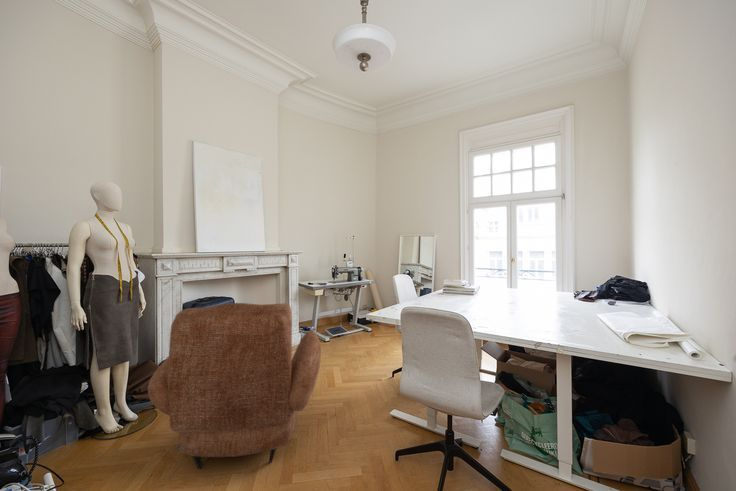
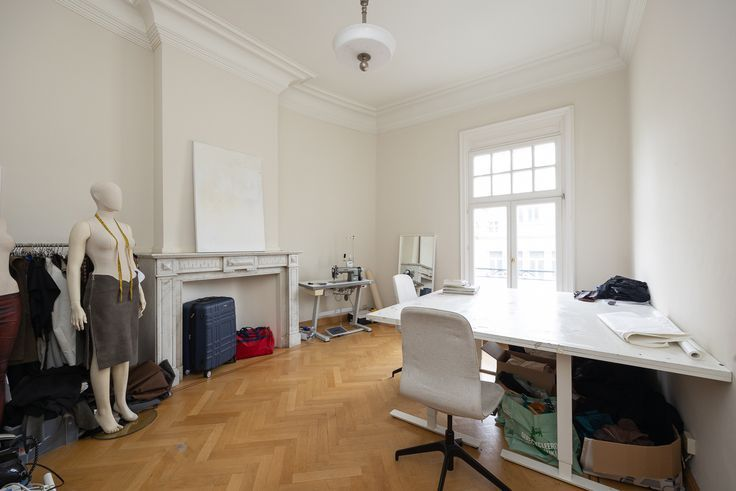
- armchair (247, 368)
